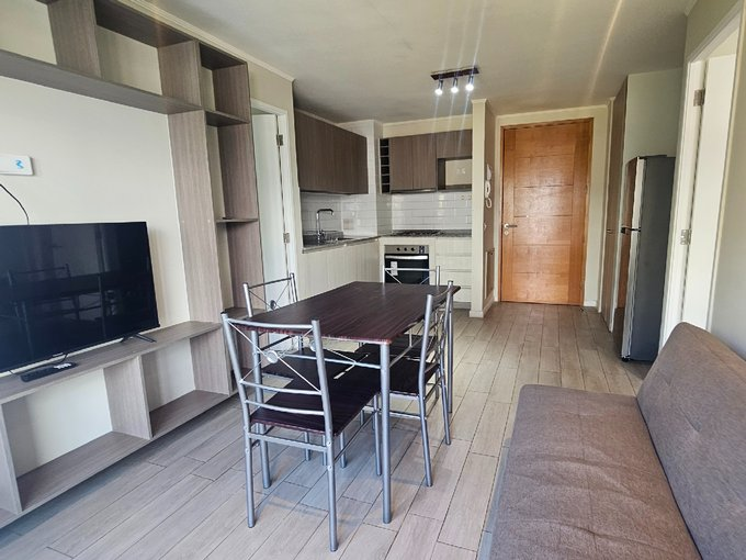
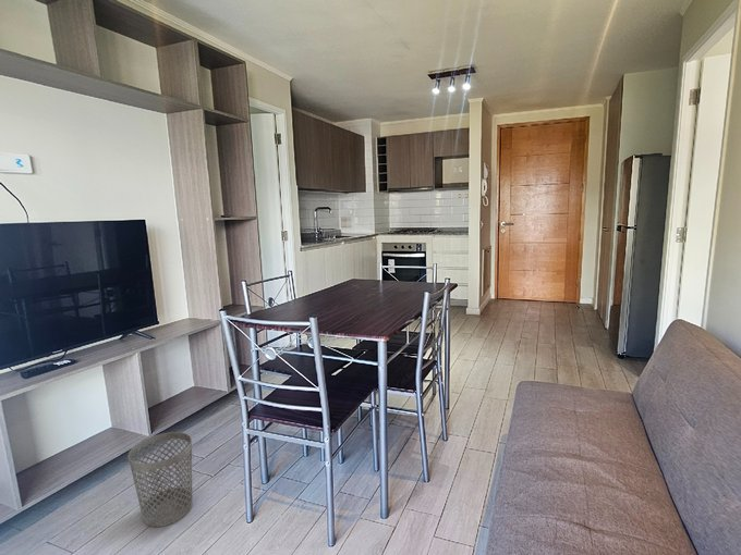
+ wastebasket (163, 479)
